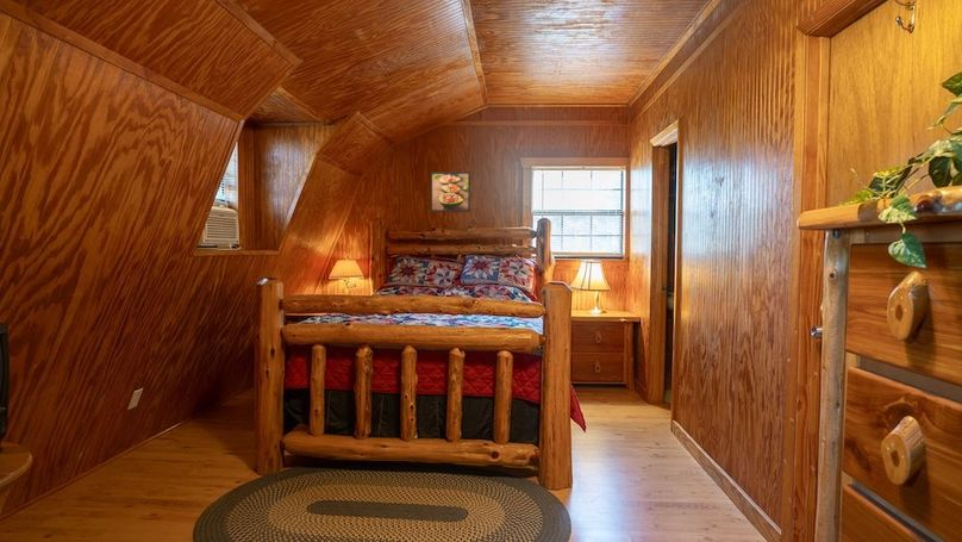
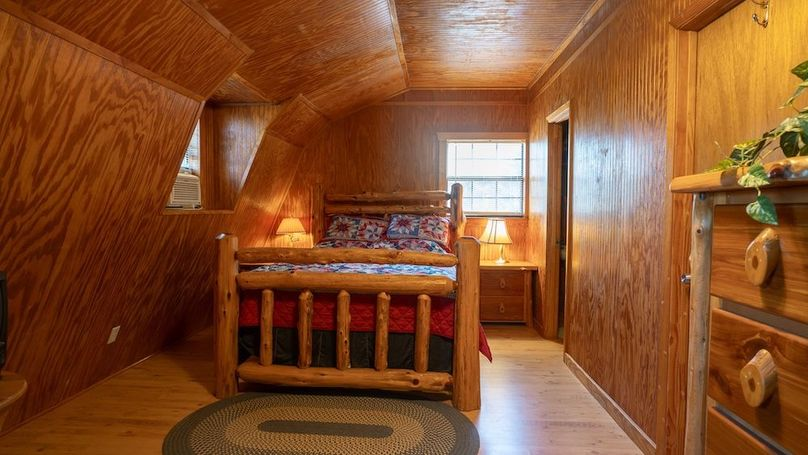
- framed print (450, 192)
